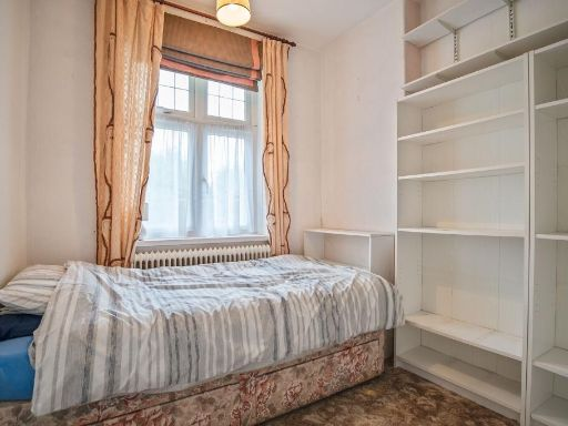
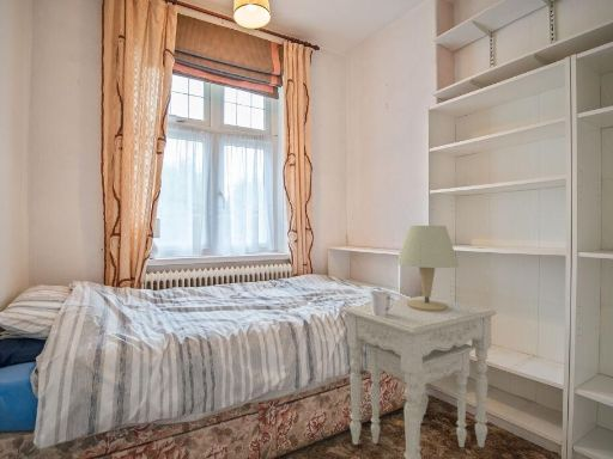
+ side table (418, 377)
+ mug (382, 304)
+ table lamp (426, 265)
